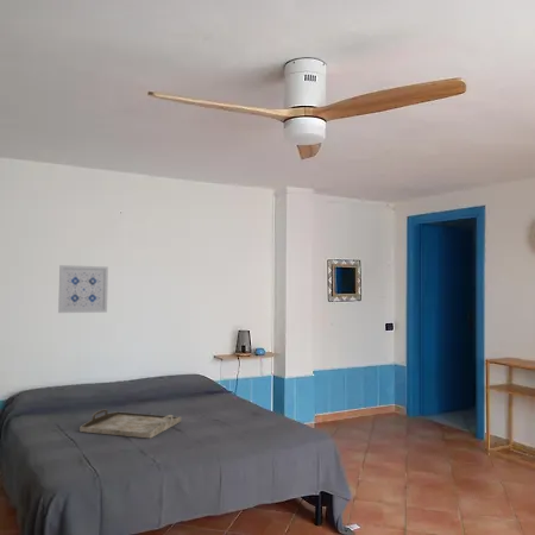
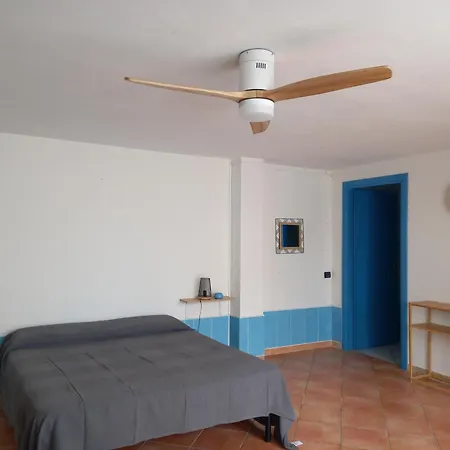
- serving tray (132, 420)
- wall art (83, 289)
